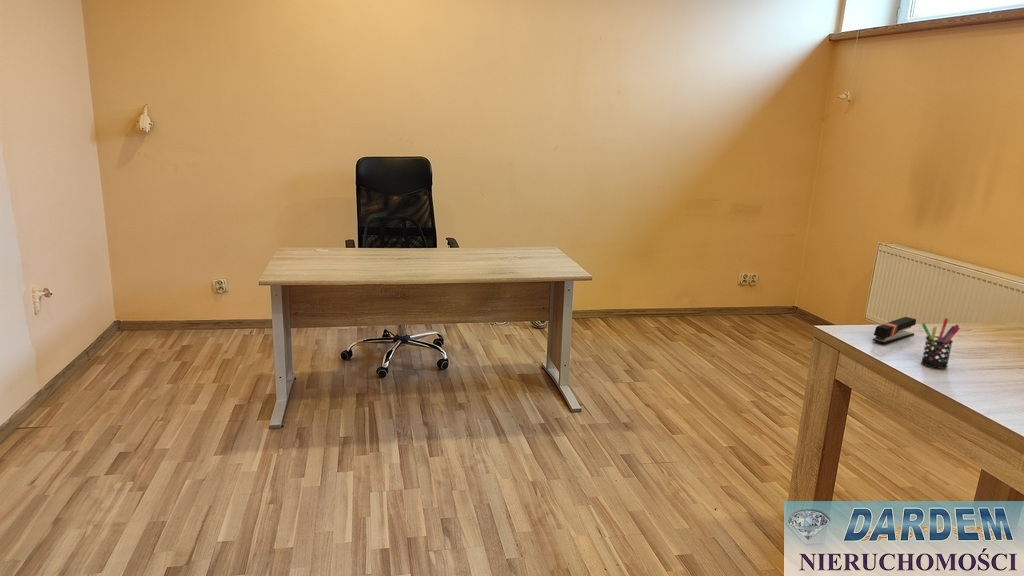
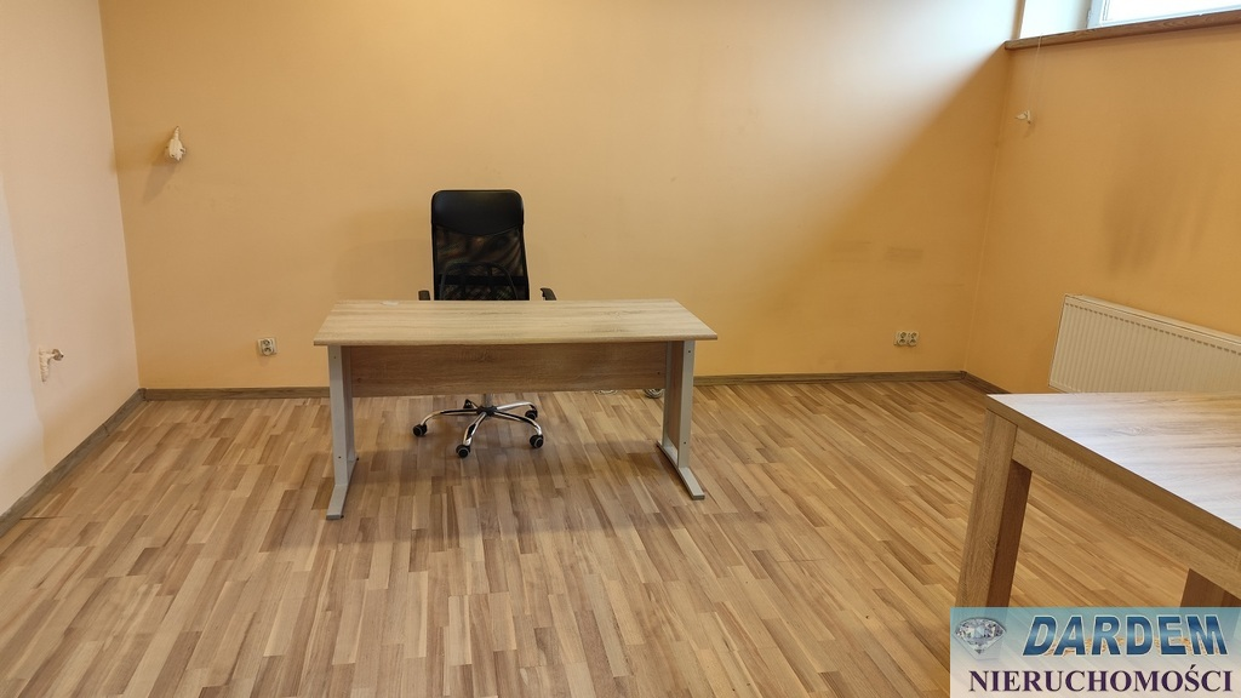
- stapler (895, 329)
- pen holder (936, 341)
